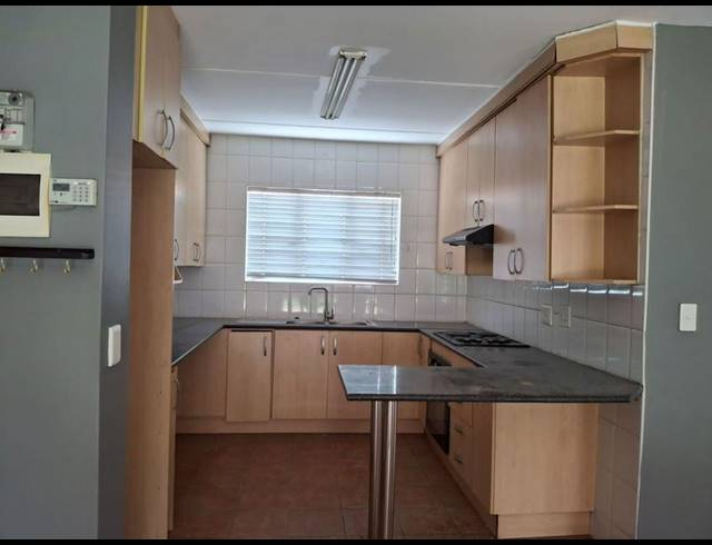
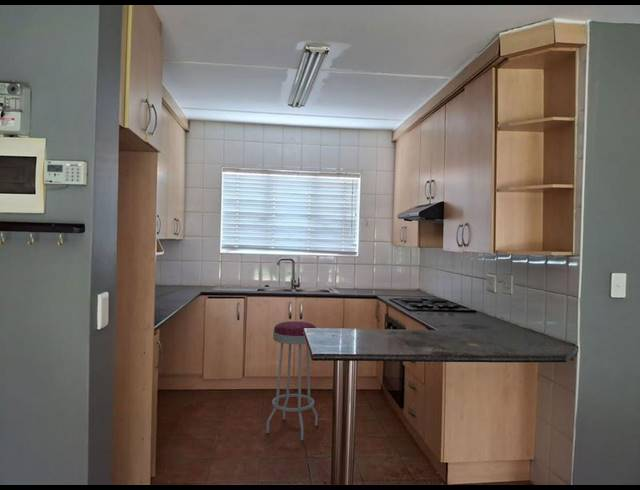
+ bar stool (298, 375)
